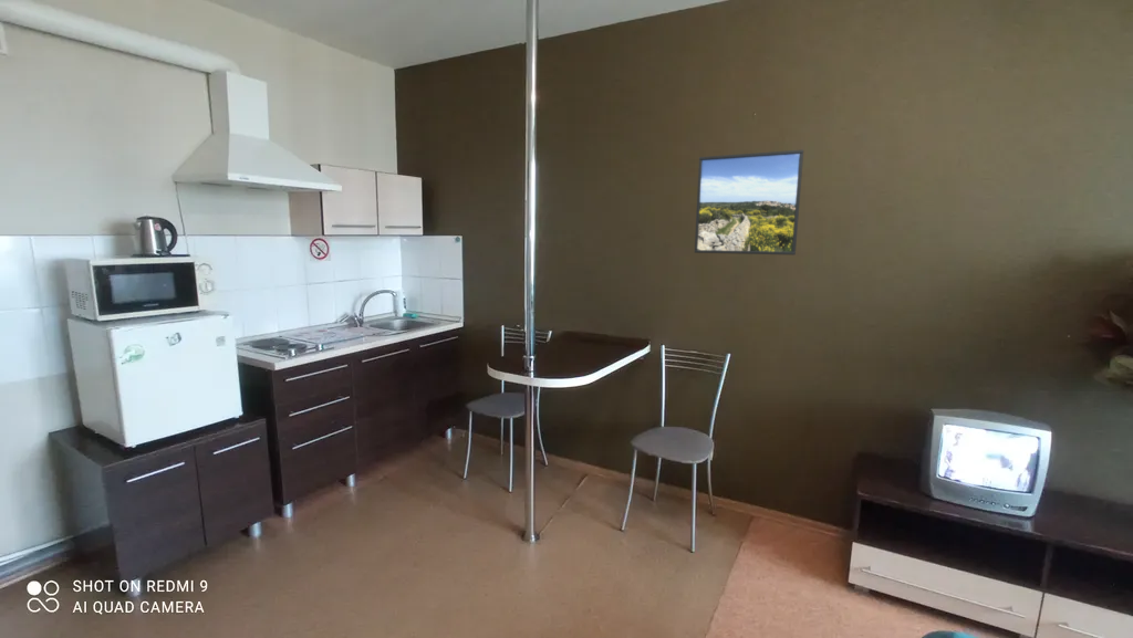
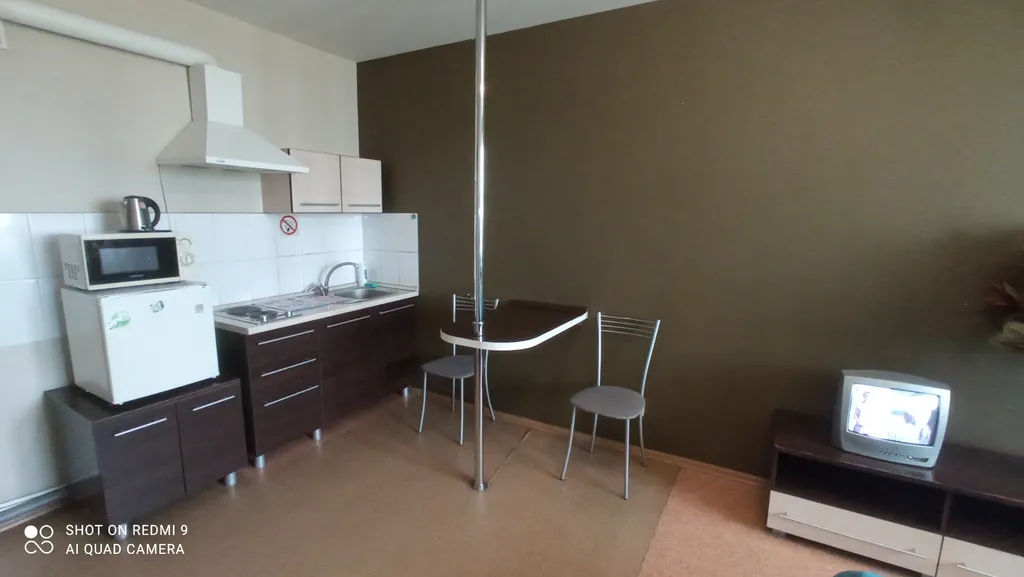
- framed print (746, 203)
